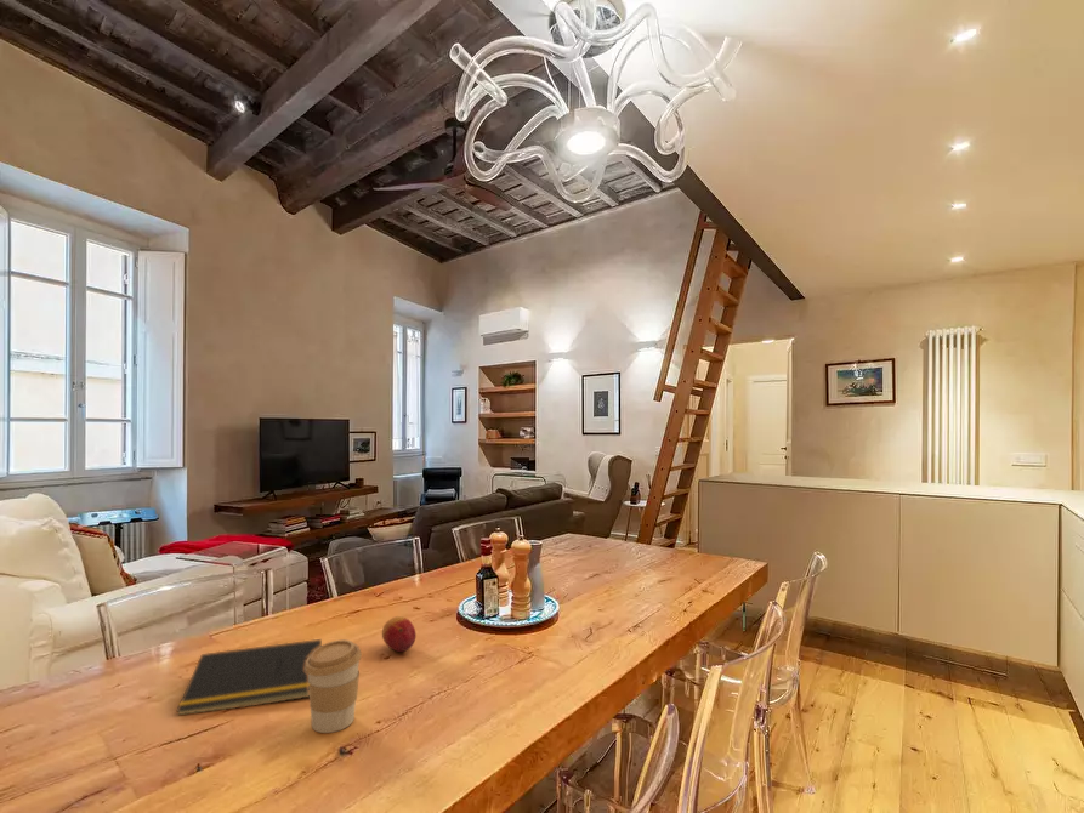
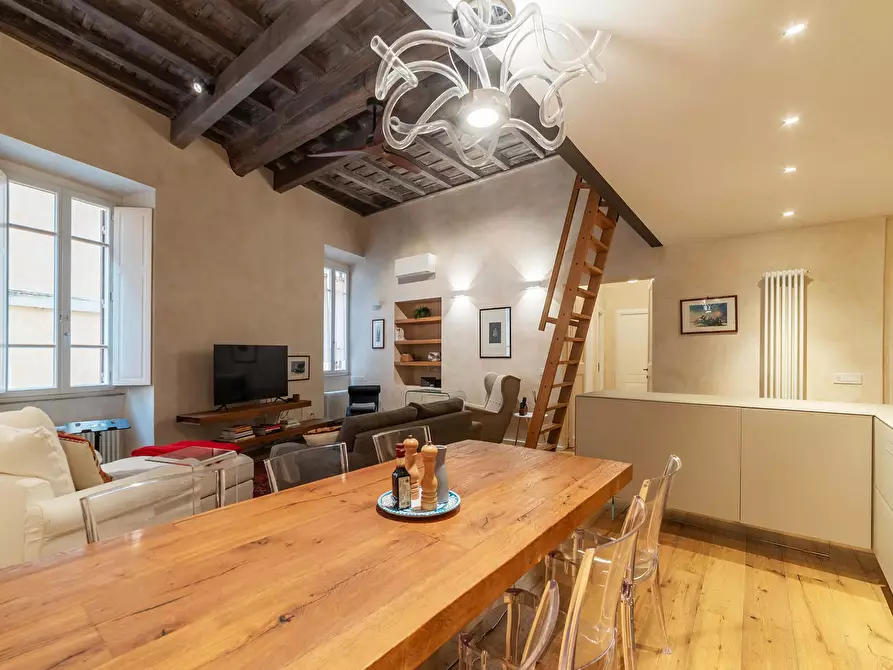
- fruit (397, 632)
- notepad (256, 673)
- coffee cup (333, 683)
